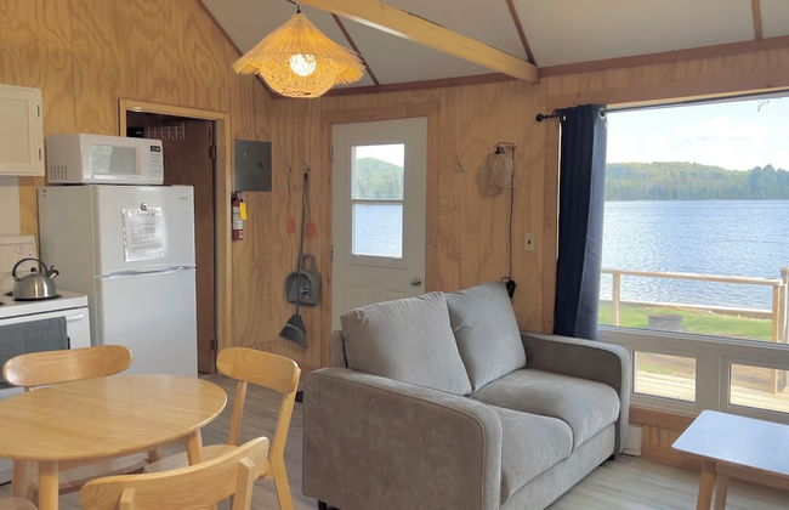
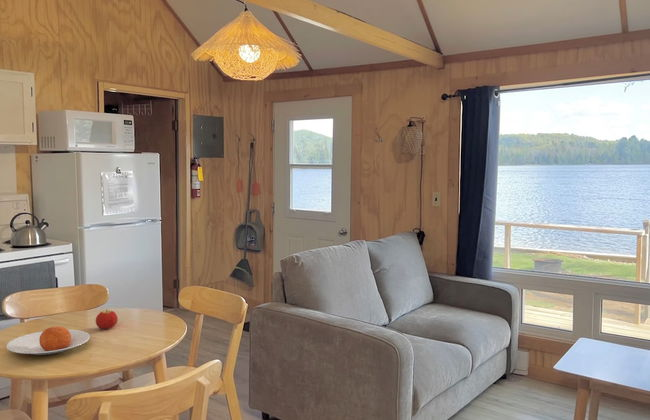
+ plate (49, 338)
+ fruit (106, 318)
